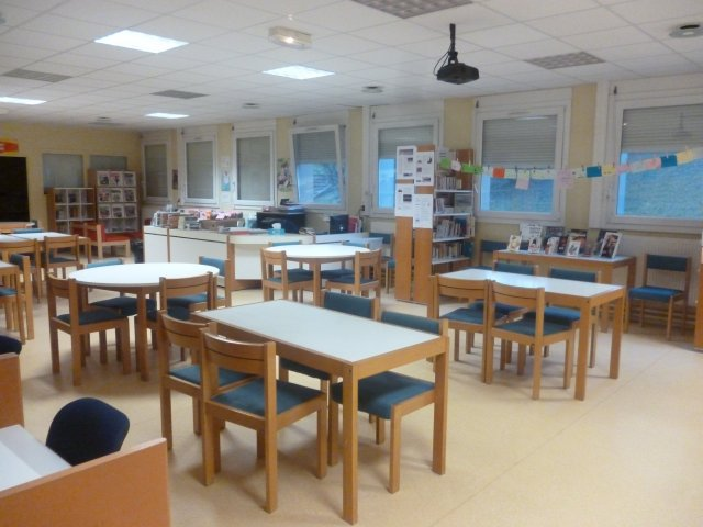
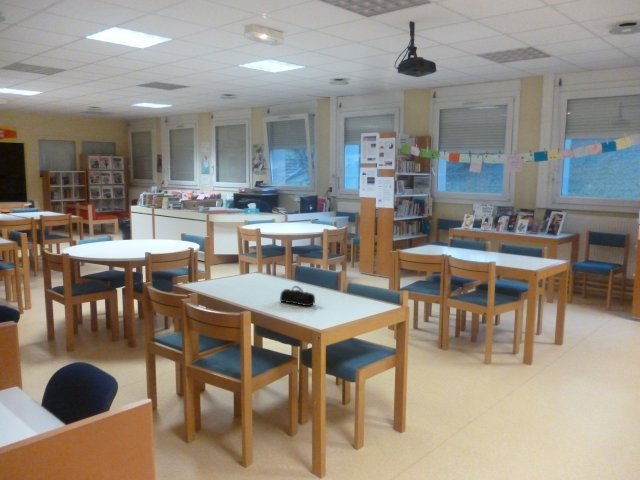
+ pencil case (297, 294)
